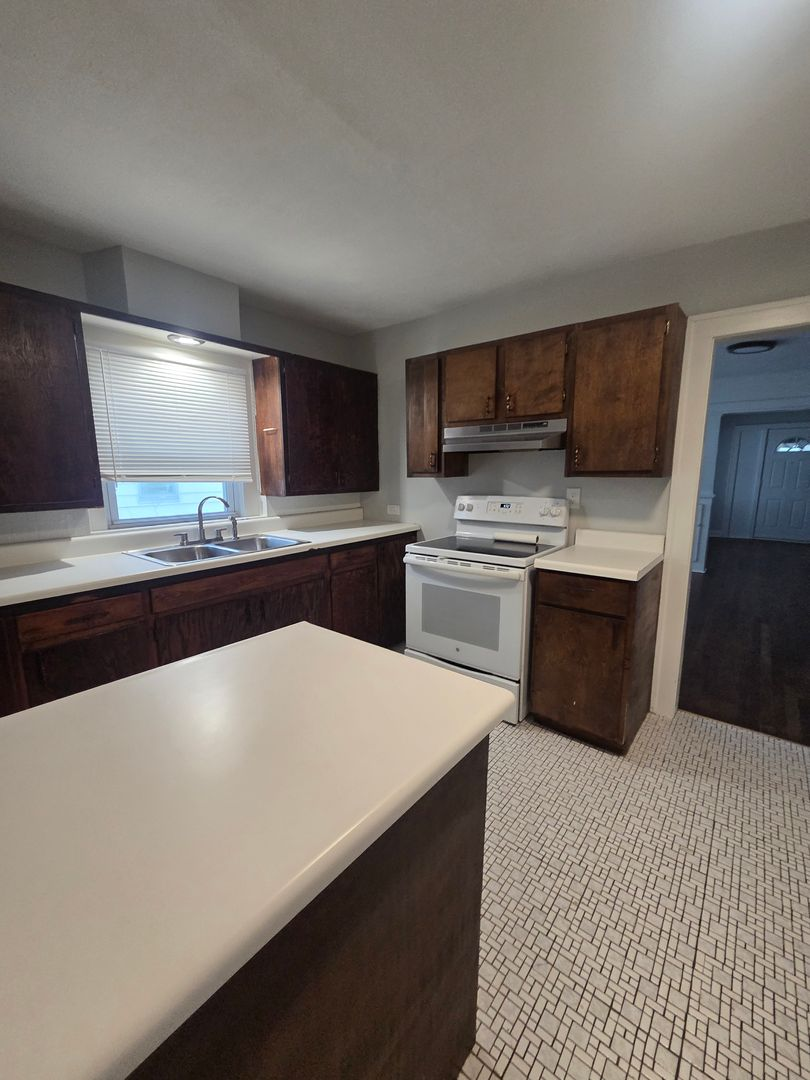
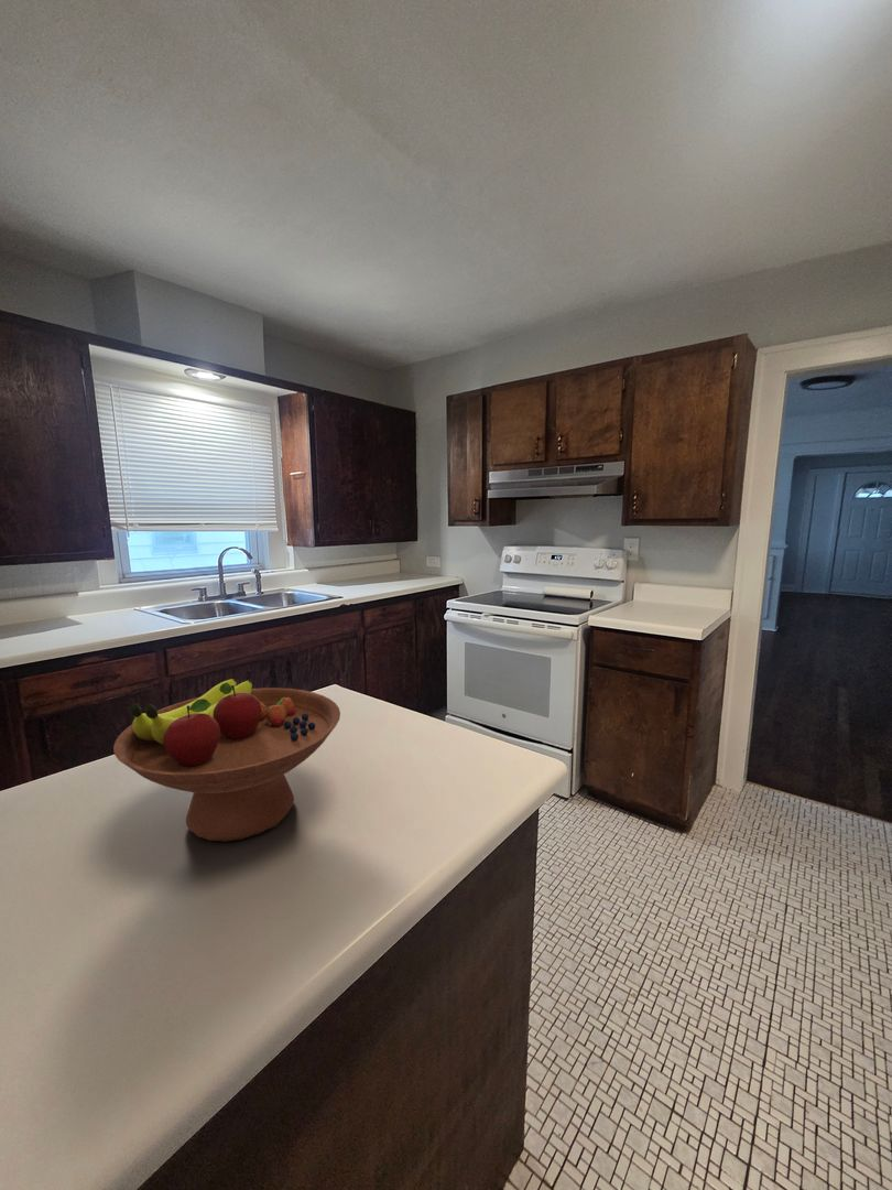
+ fruit bowl (238, 750)
